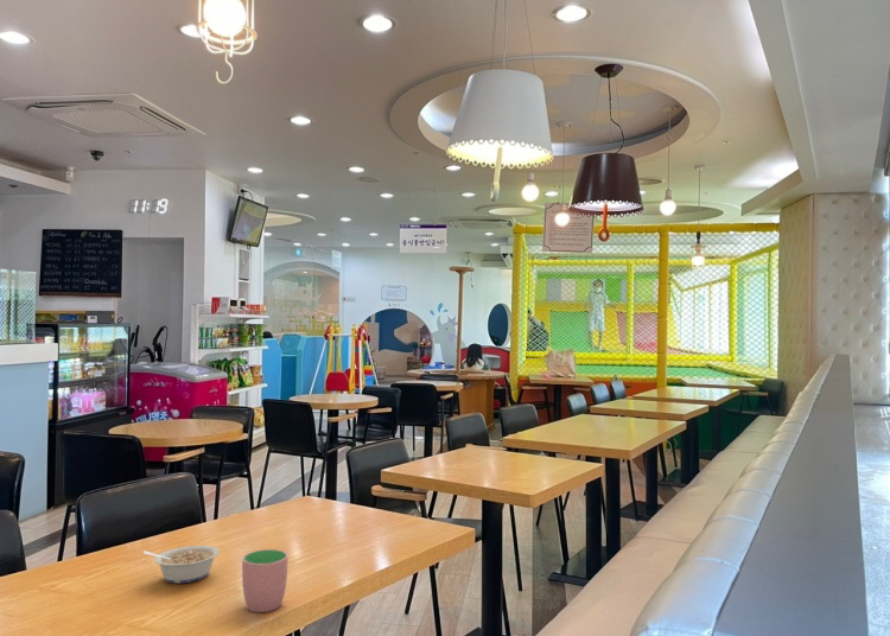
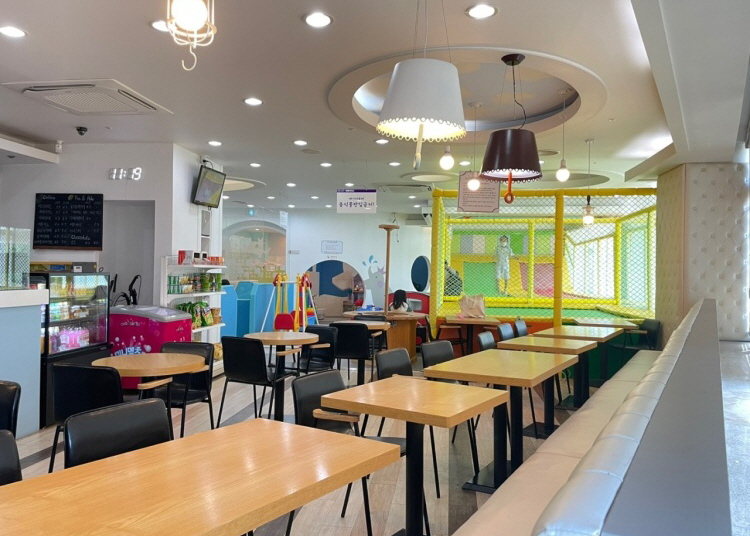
- cup (260, 578)
- legume (184, 564)
